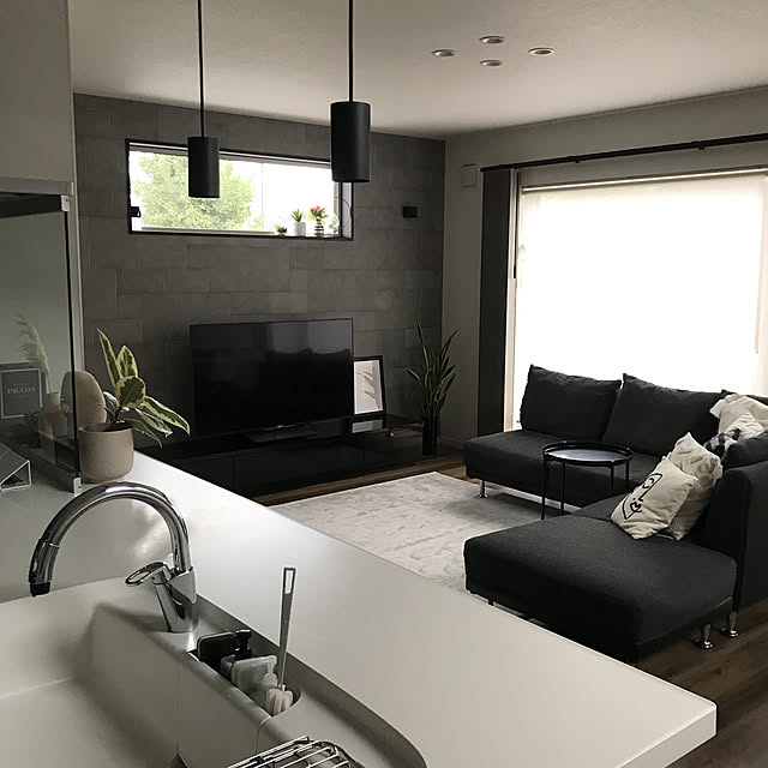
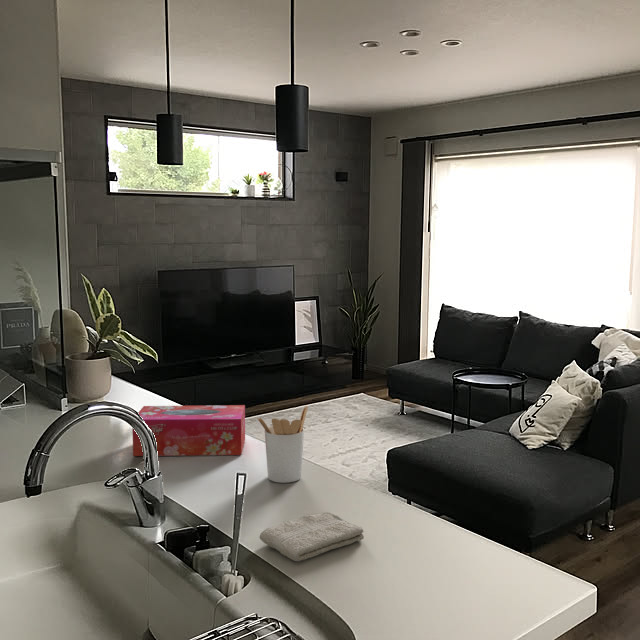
+ washcloth (313, 534)
+ utensil holder (285, 444)
+ tissue box (191, 429)
